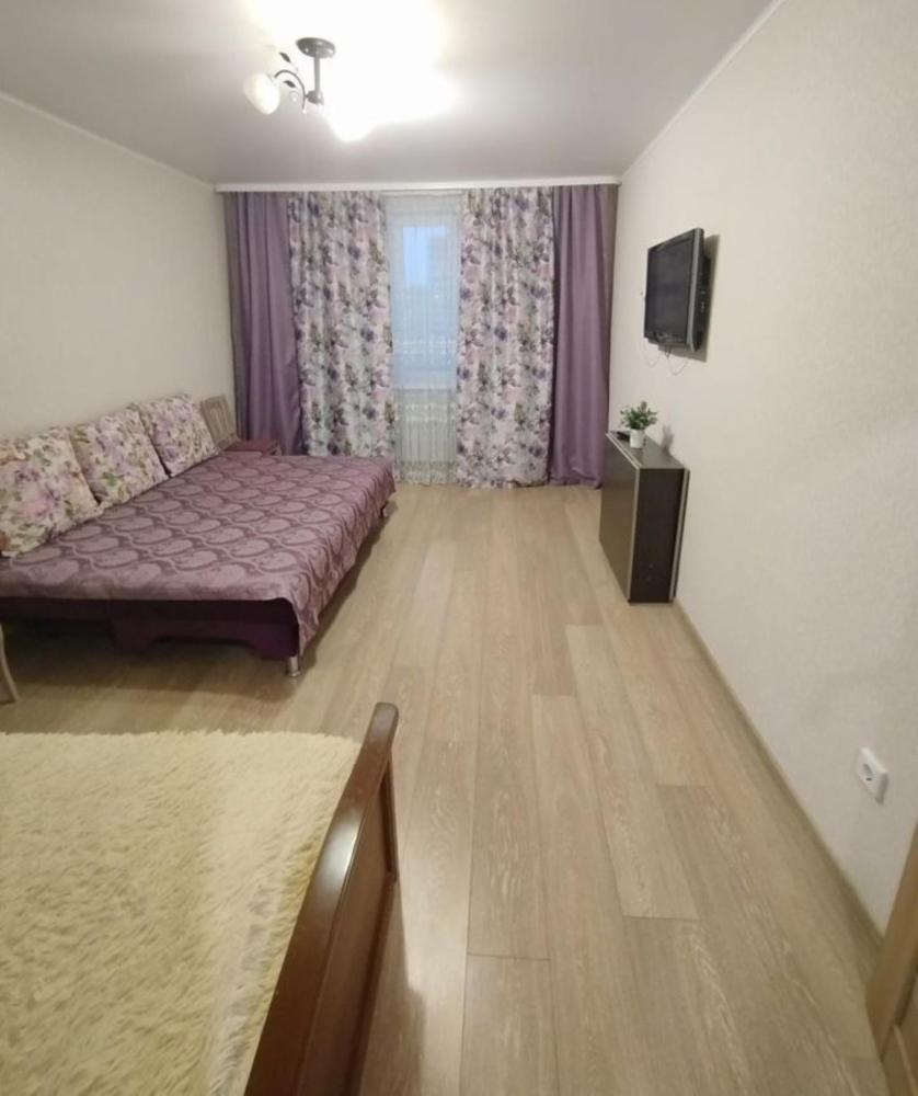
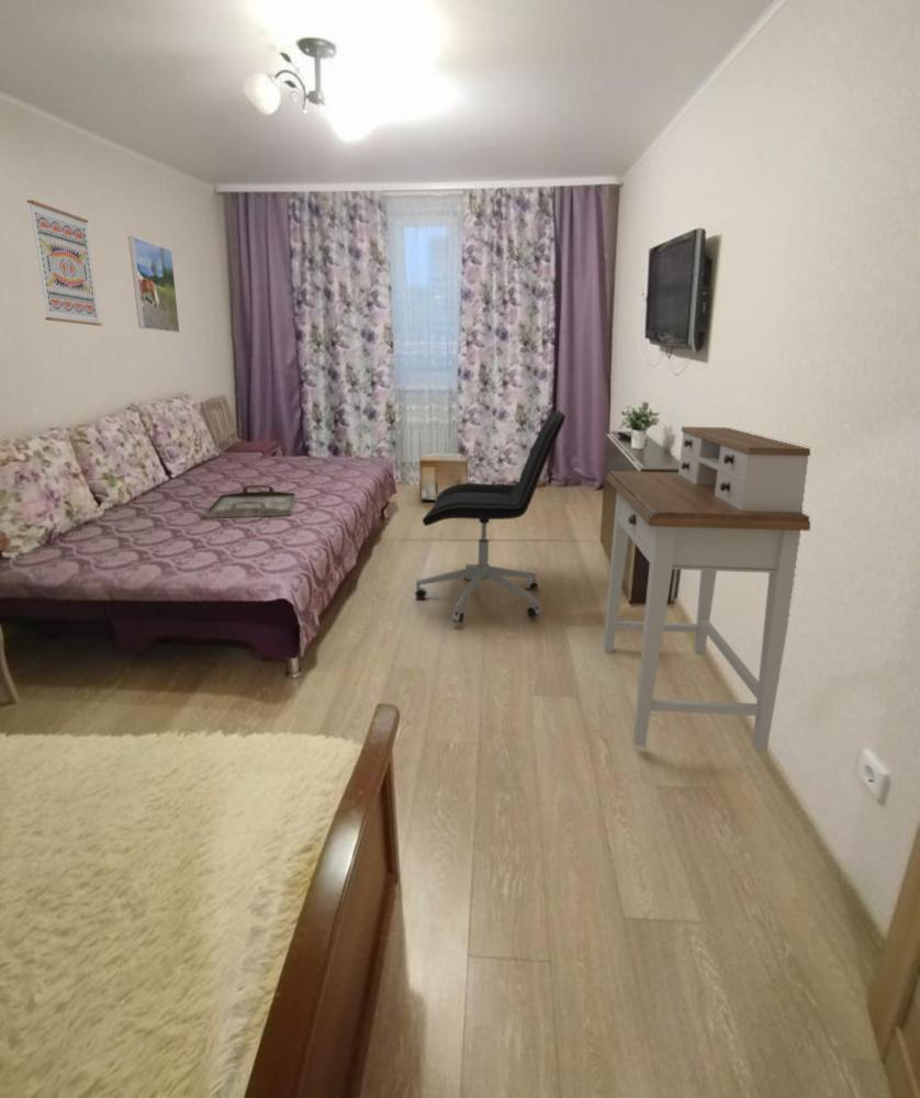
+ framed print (155, 288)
+ office chair (485, 509)
+ desk (682, 569)
+ serving tray (254, 500)
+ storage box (445, 475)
+ wall art (67, 268)
